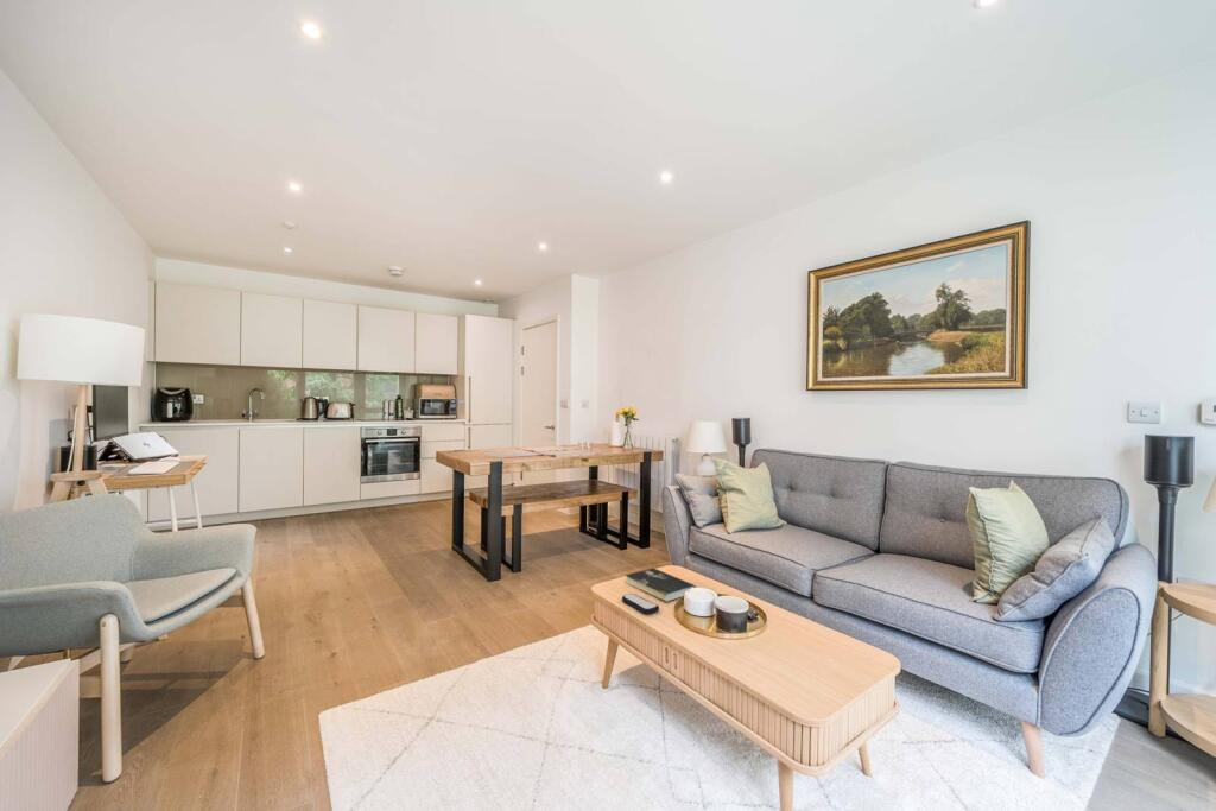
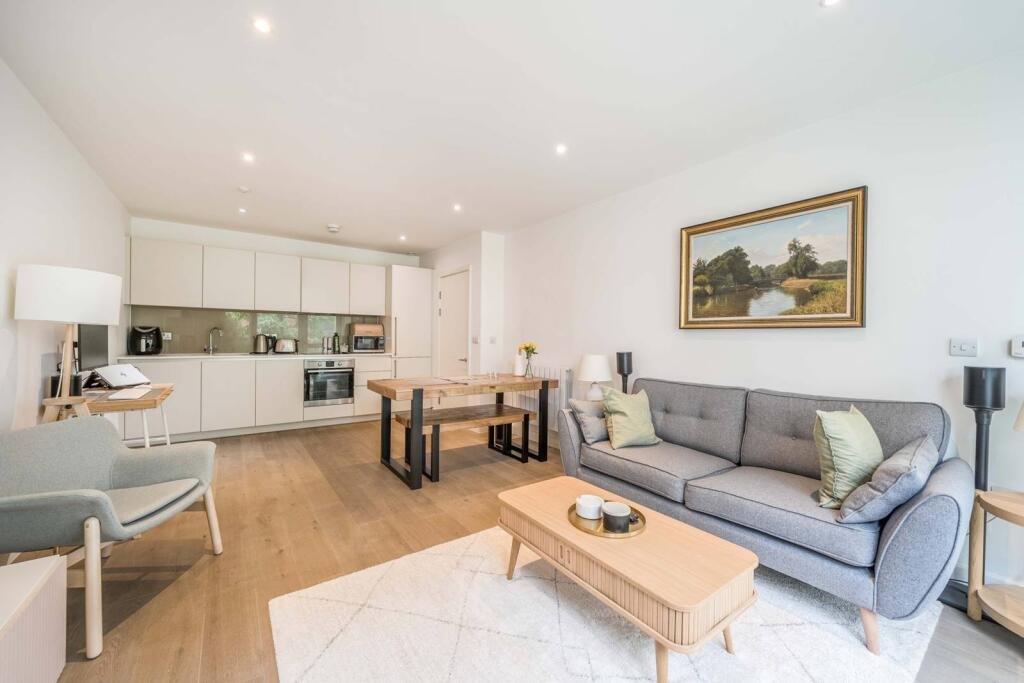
- remote control (639, 603)
- book (659, 583)
